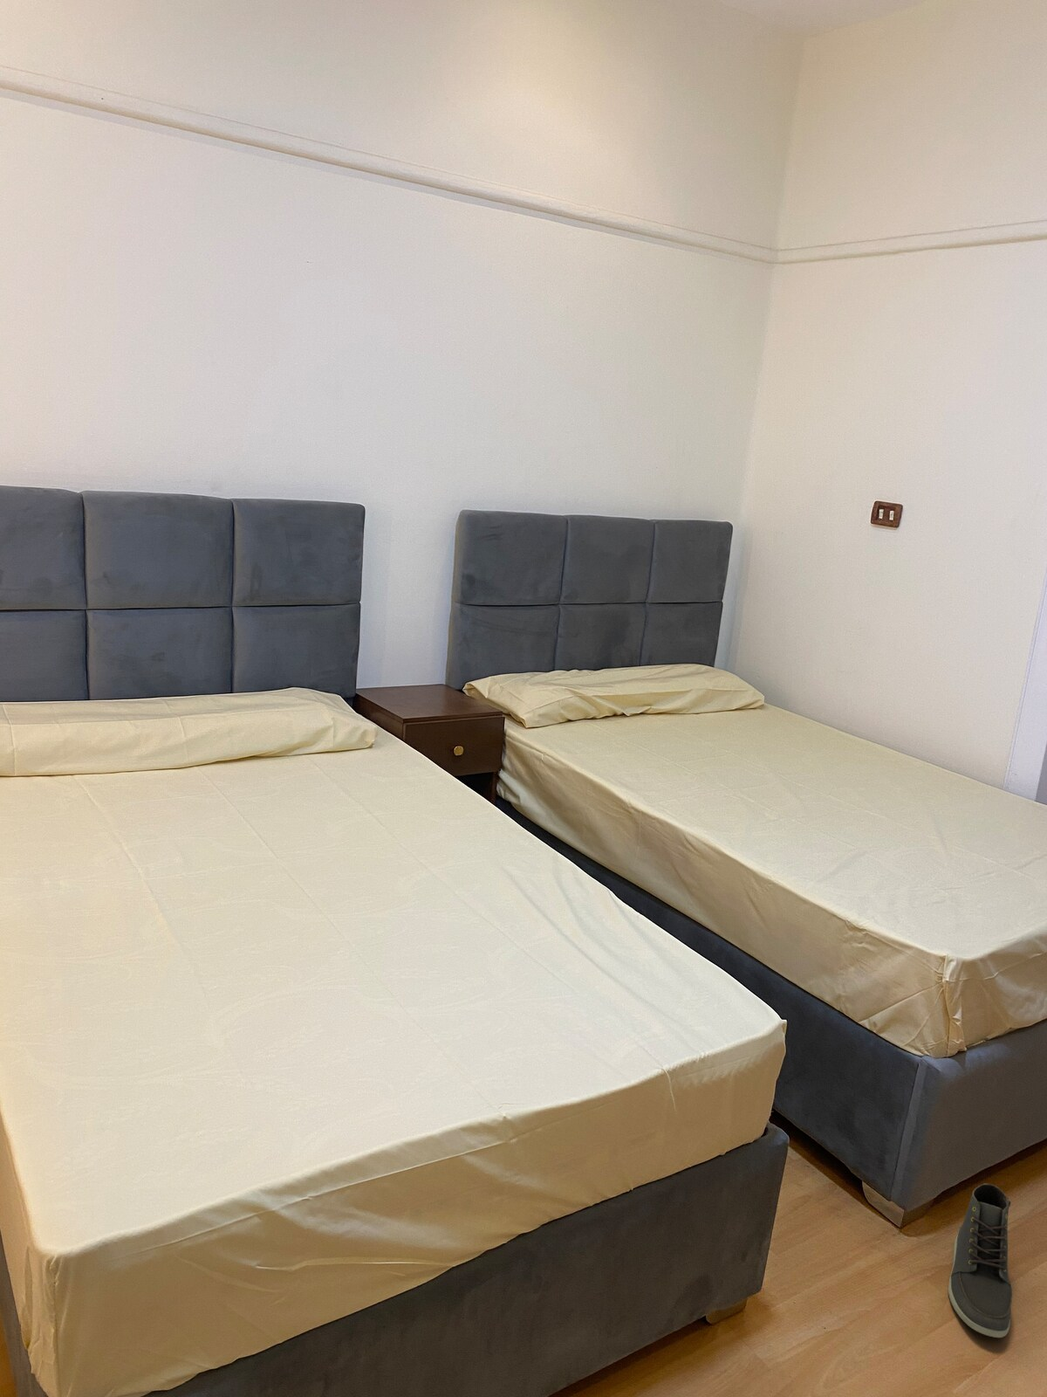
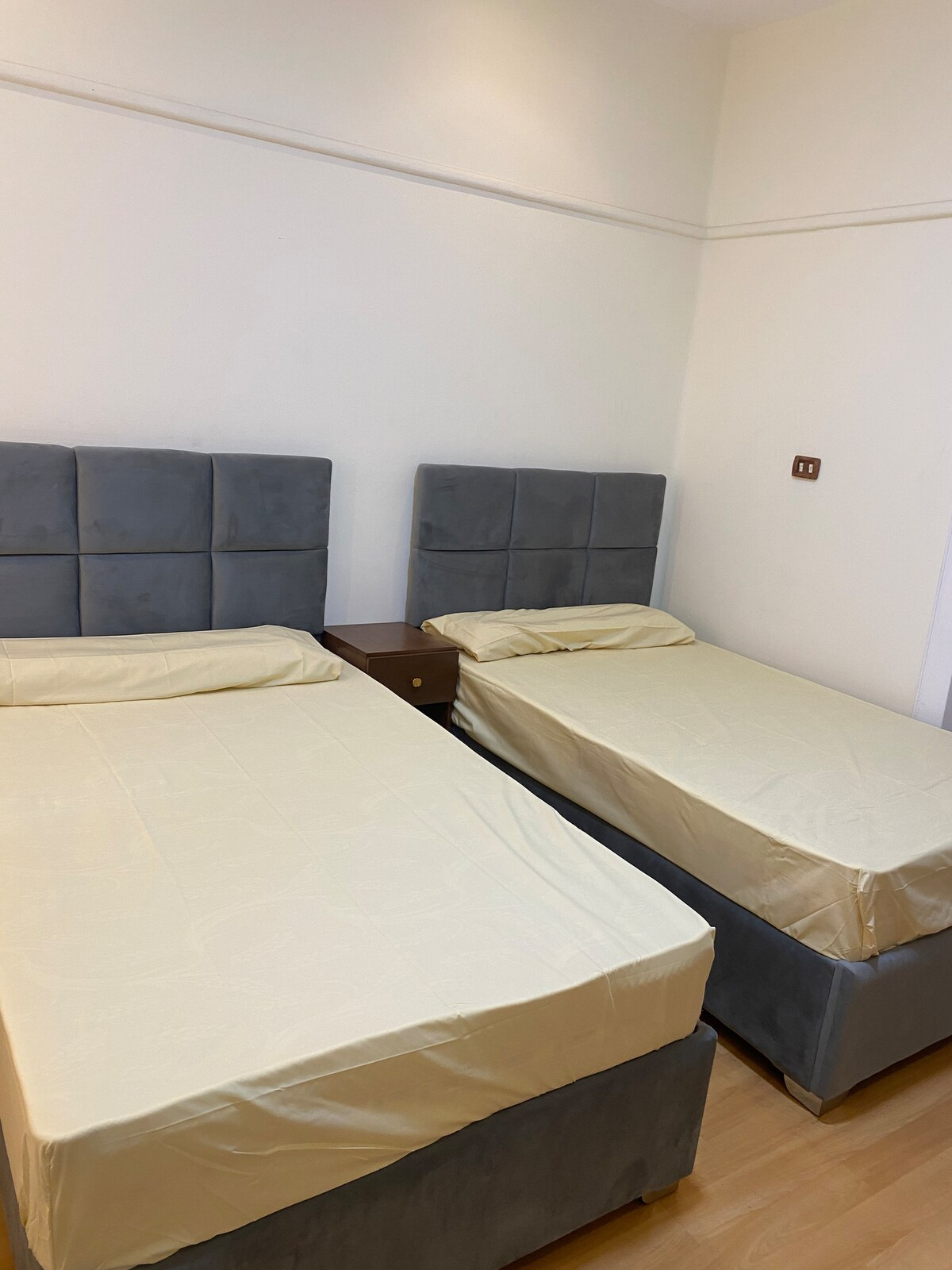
- sneaker (982, 1255)
